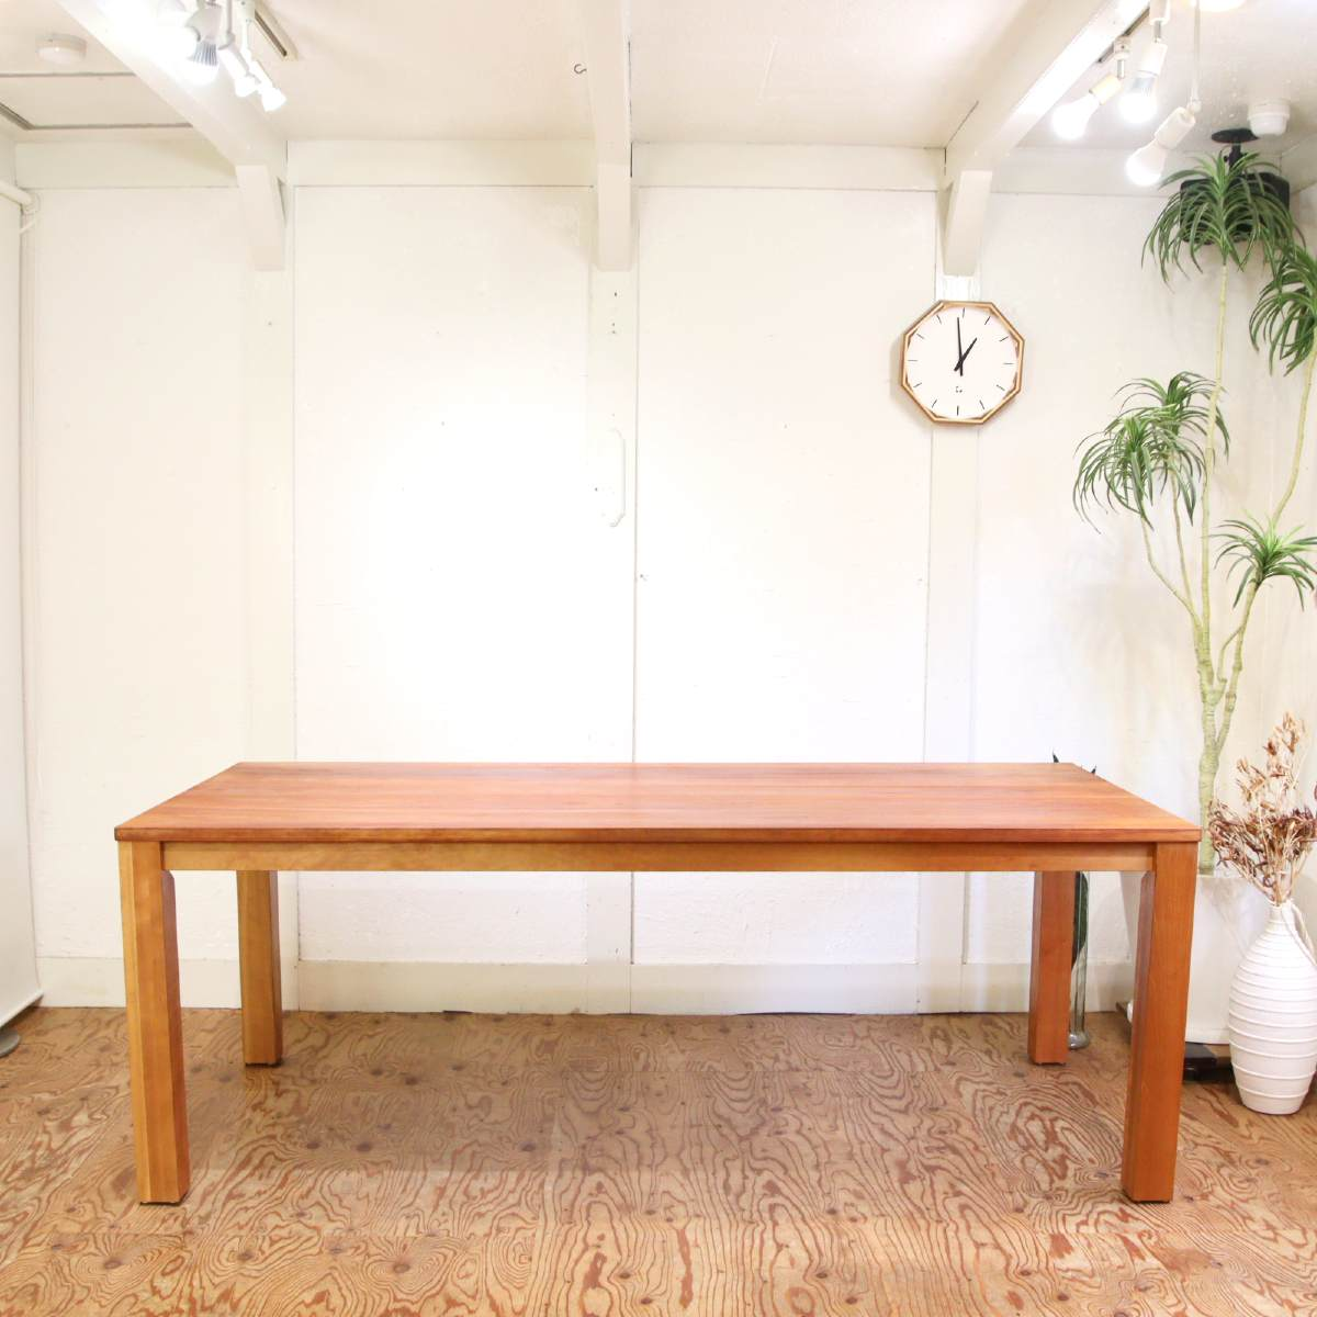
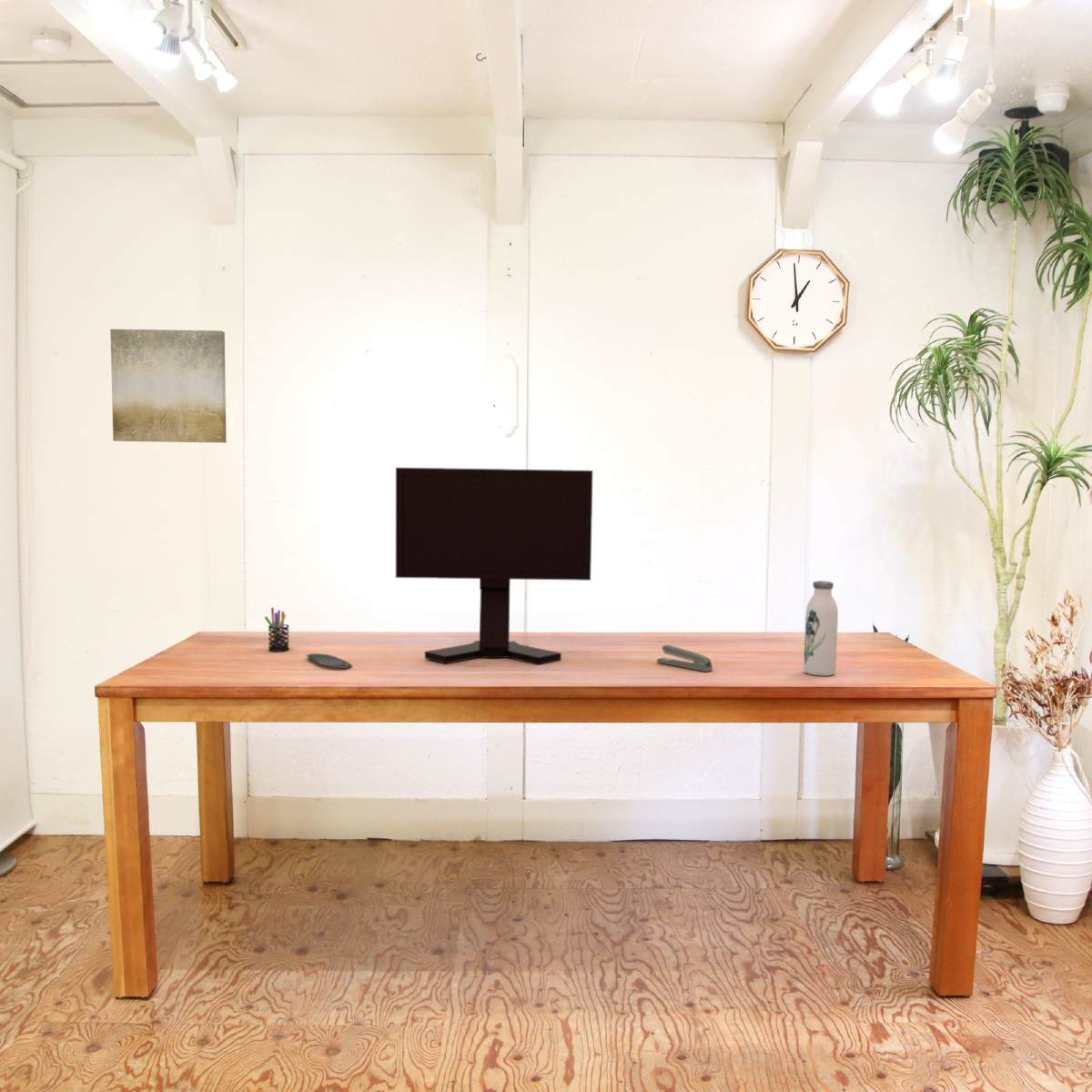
+ oval tray (329, 660)
+ stapler (683, 657)
+ wall art (168, 386)
+ pen holder (276, 629)
+ water bottle (821, 627)
+ monitor (494, 562)
